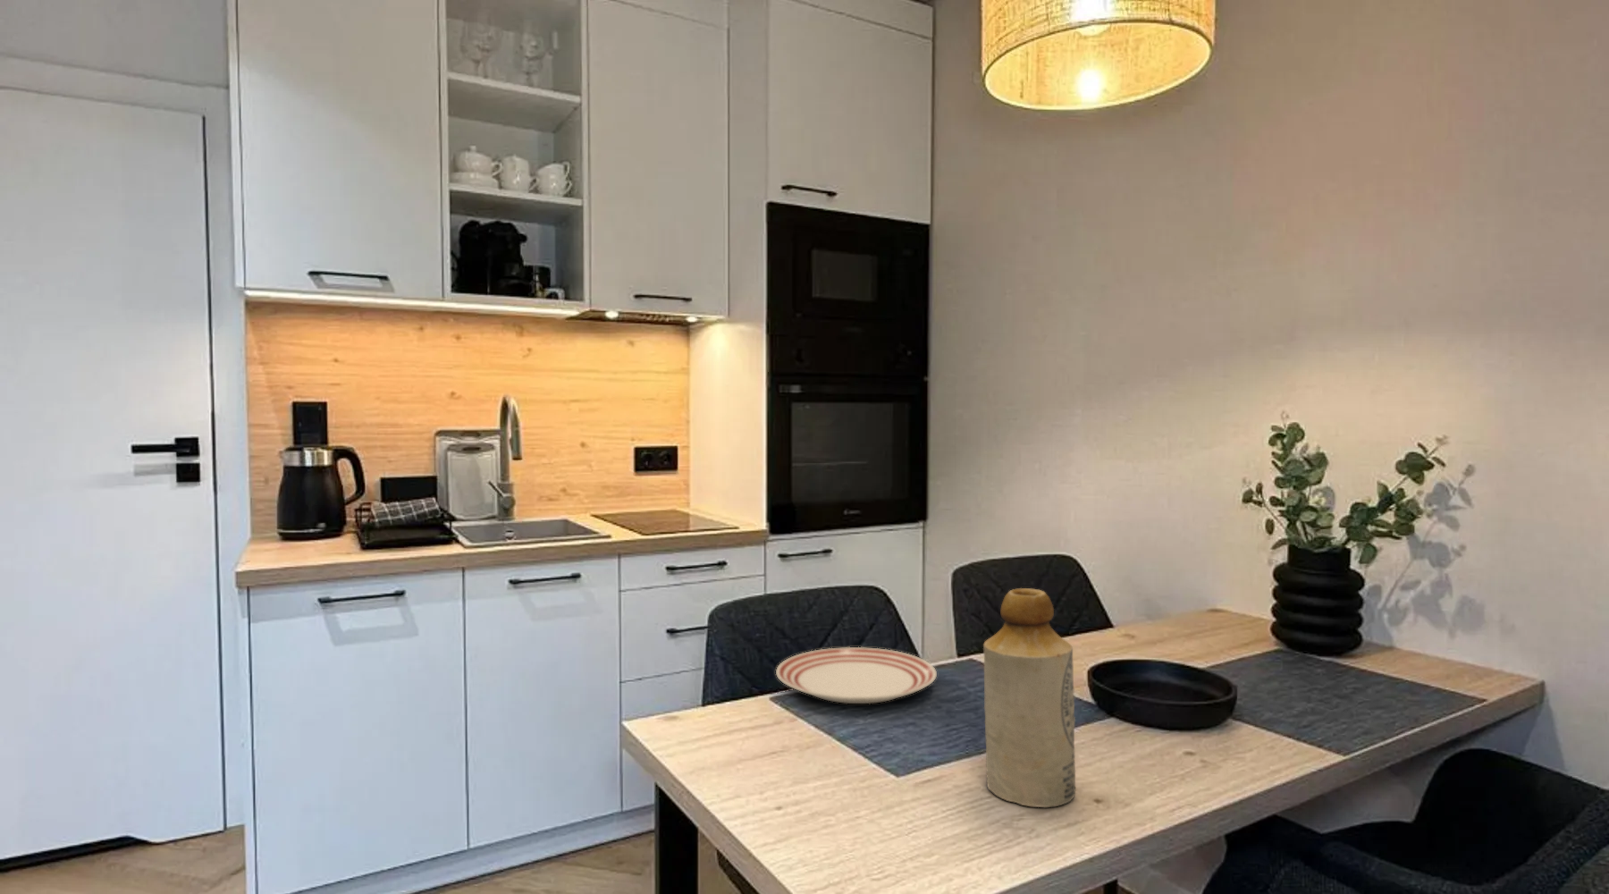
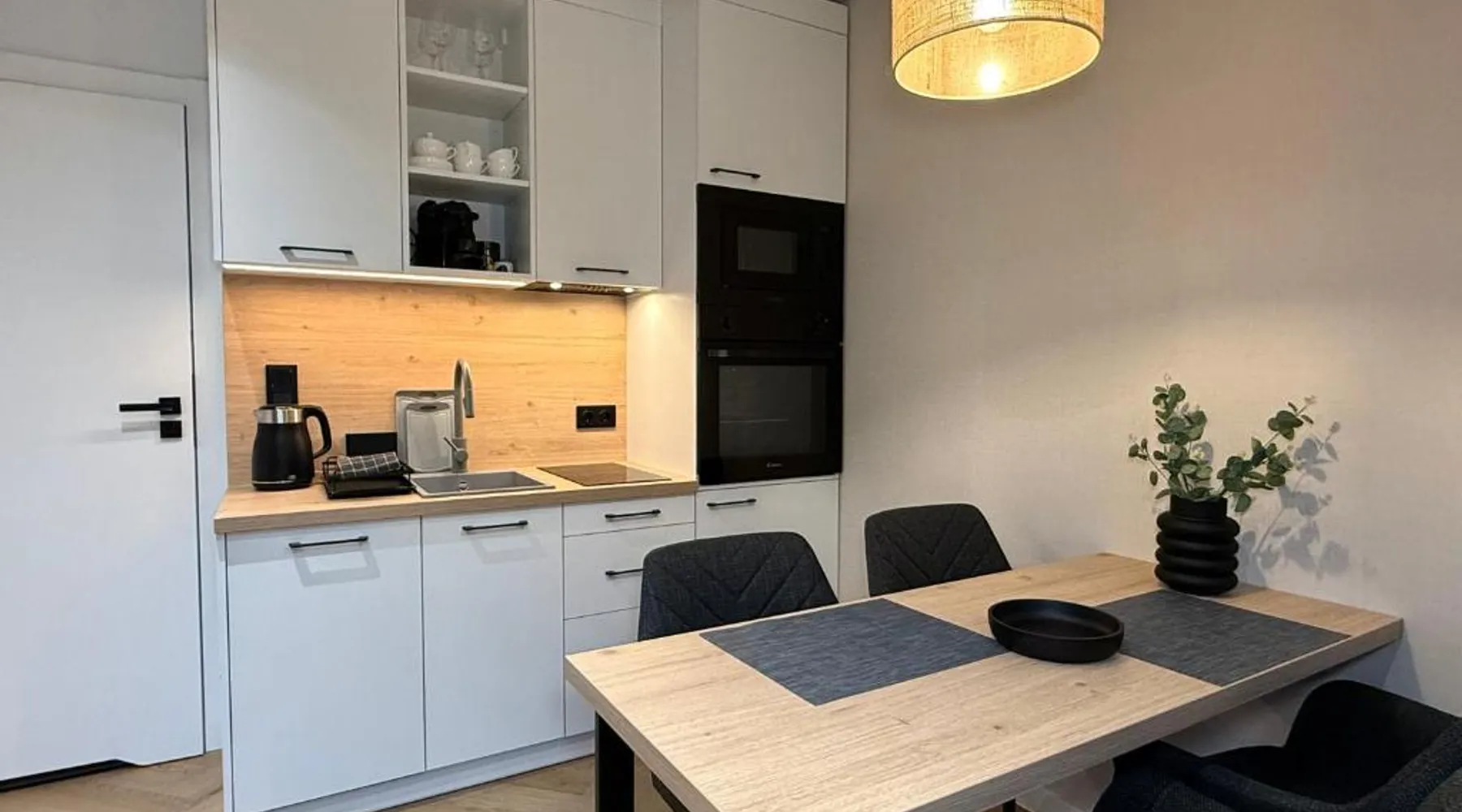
- dinner plate (855, 677)
- bottle (1030, 689)
